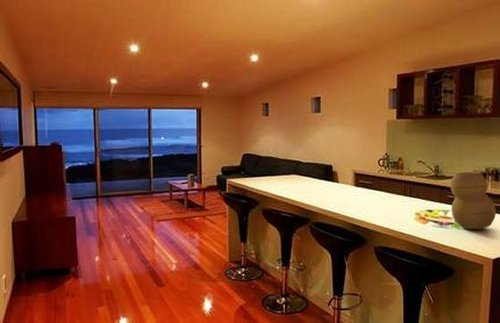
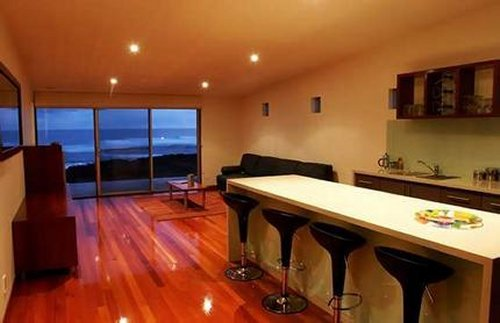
- vase (472, 200)
